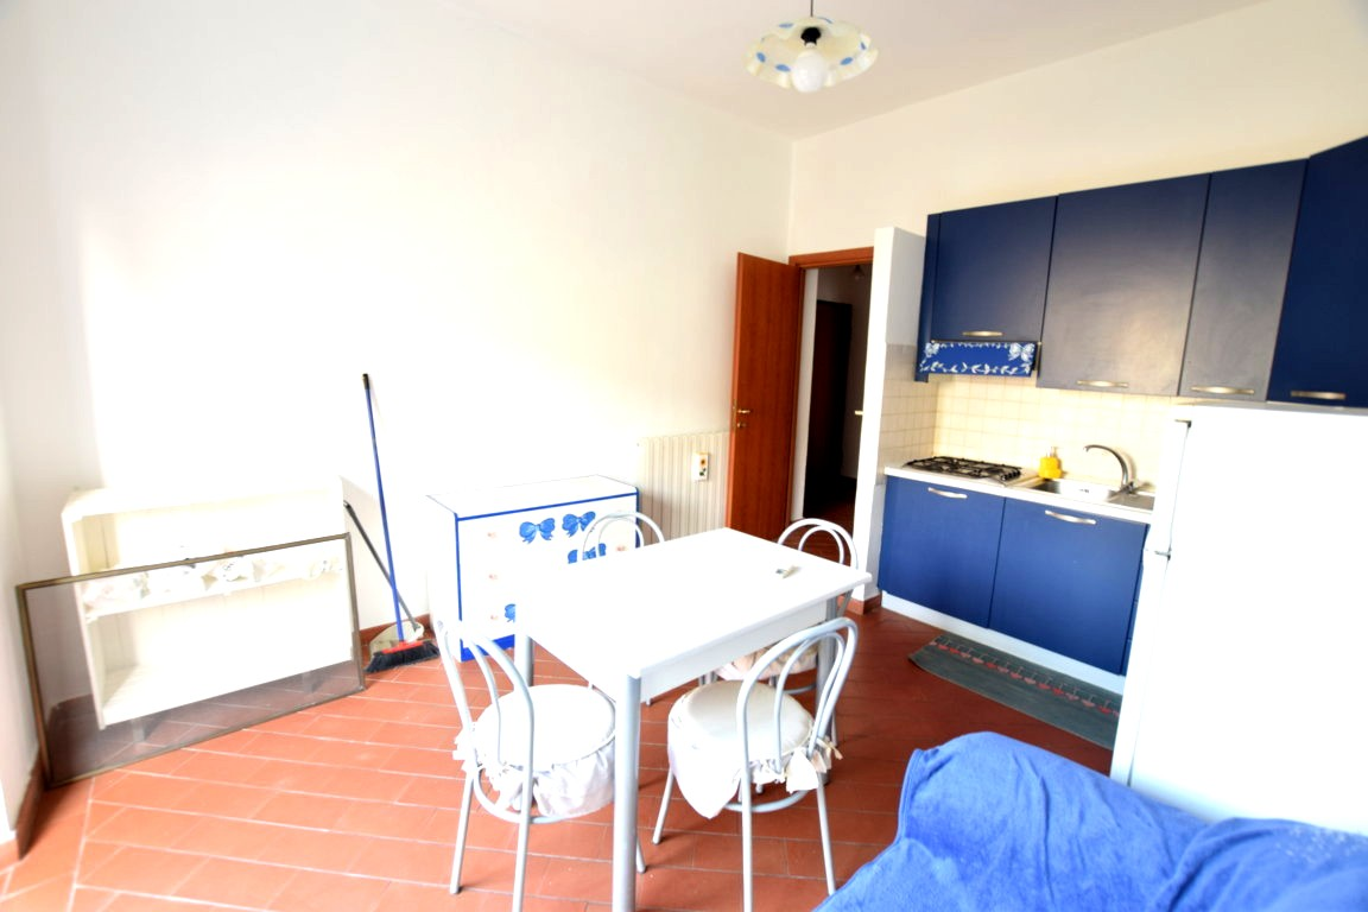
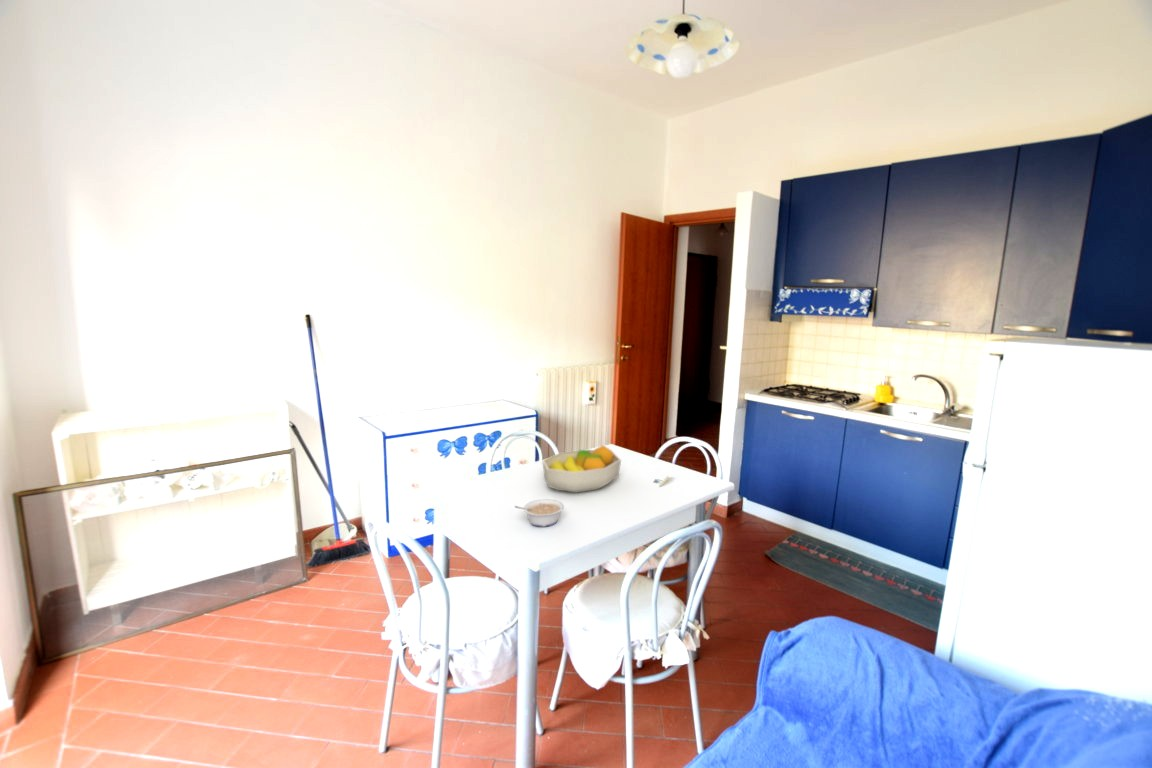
+ fruit bowl (581, 466)
+ legume (542, 513)
